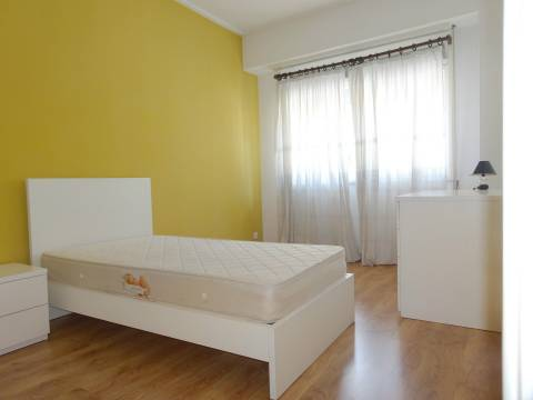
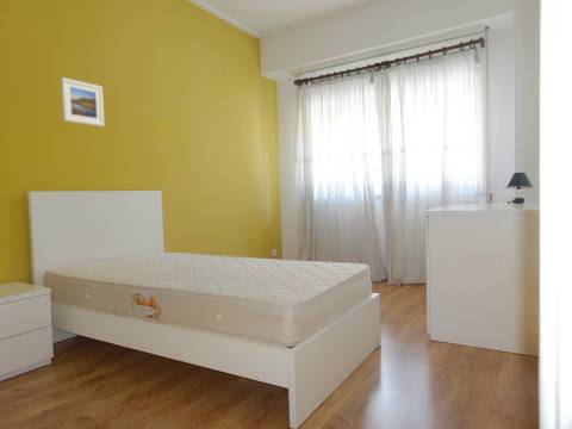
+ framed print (83, 102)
